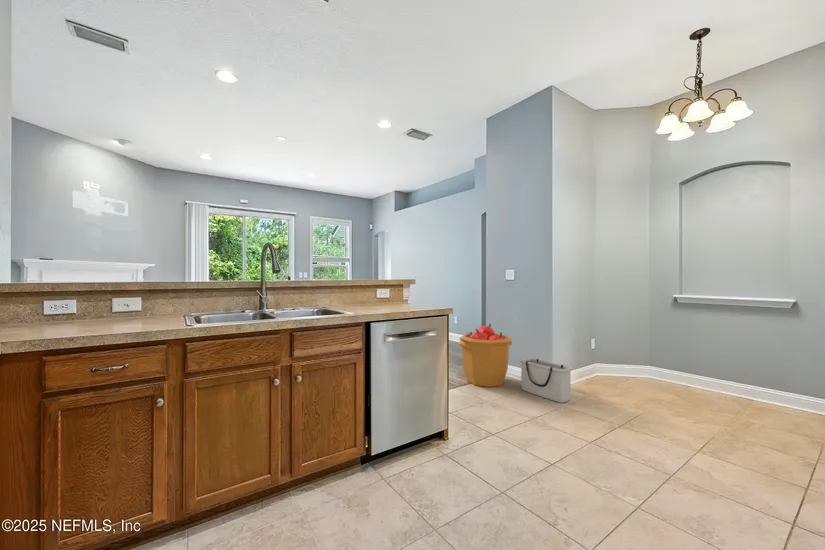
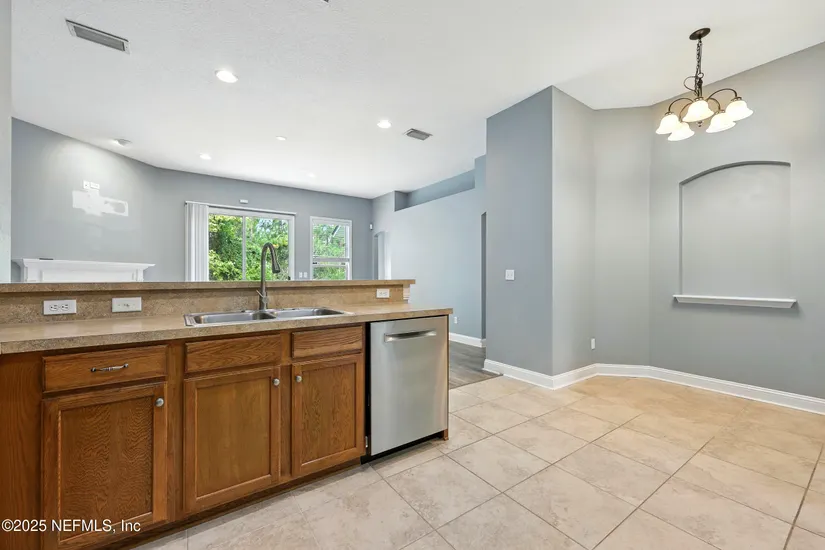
- trash can (485, 353)
- storage bin (544, 378)
